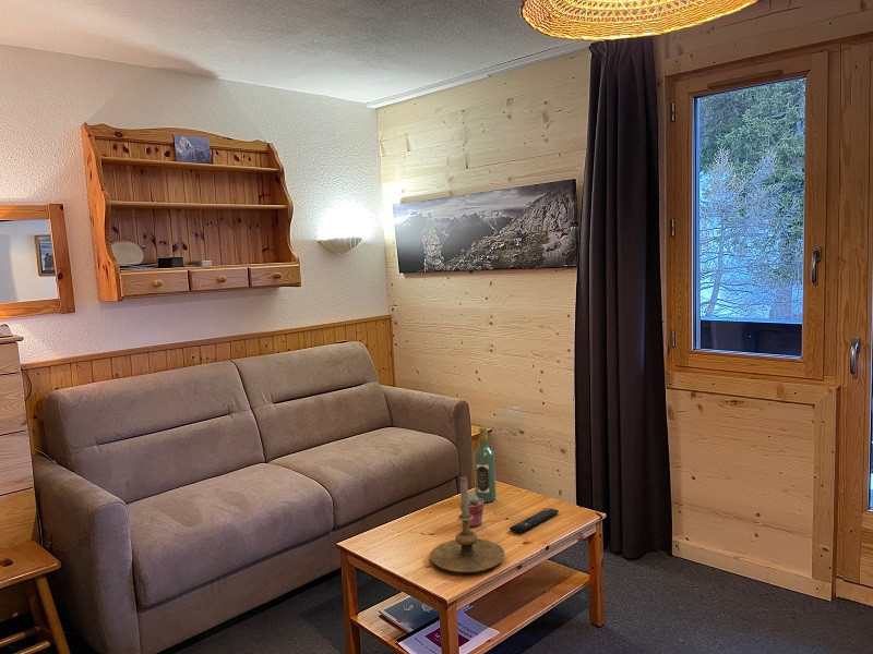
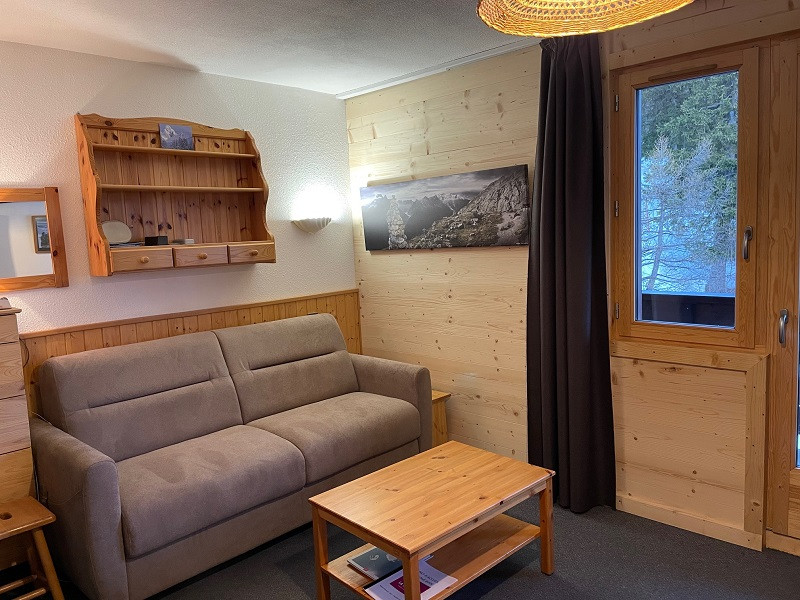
- candle holder (465, 518)
- remote control (535, 520)
- potted succulent (471, 508)
- wine bottle (485, 463)
